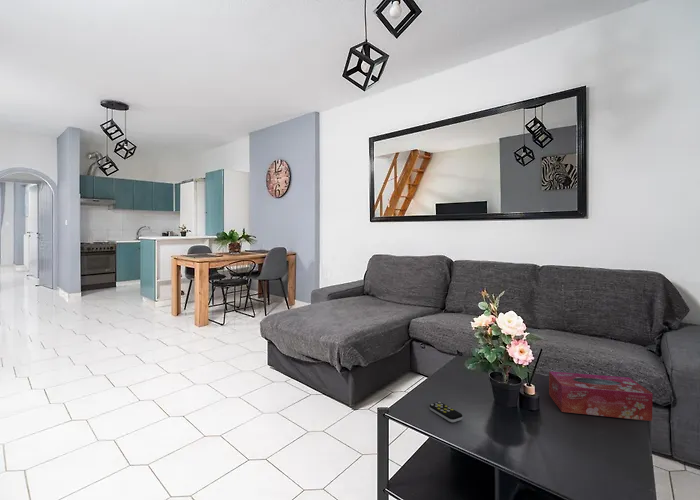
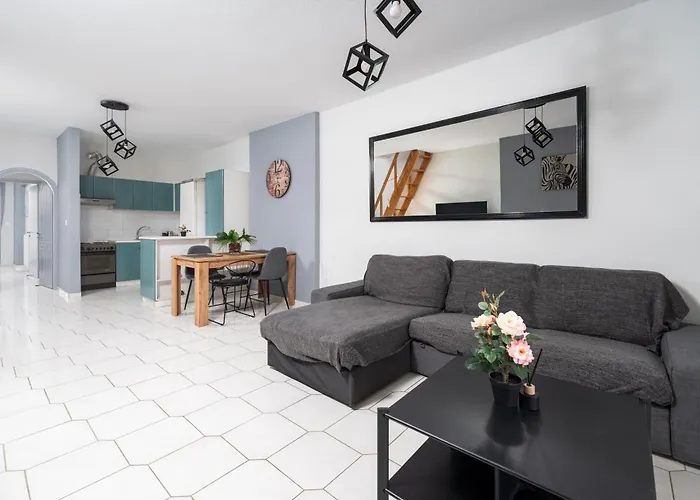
- tissue box (596, 394)
- remote control (445, 411)
